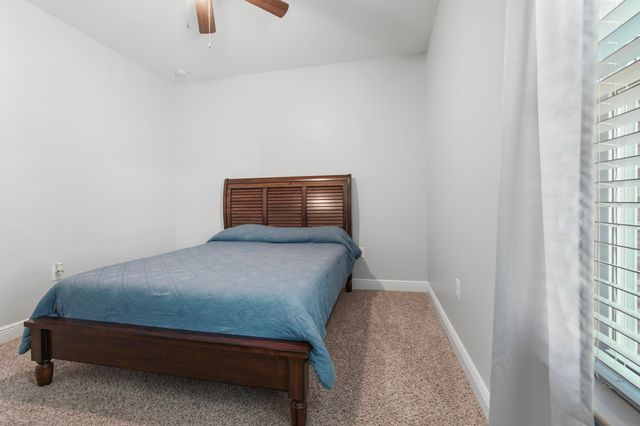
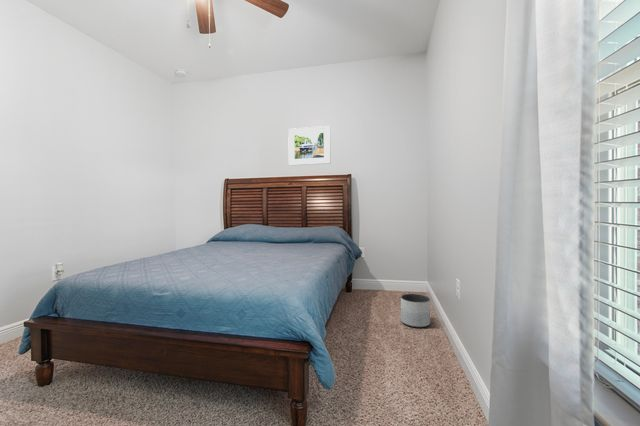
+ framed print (309, 146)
+ planter (415, 310)
